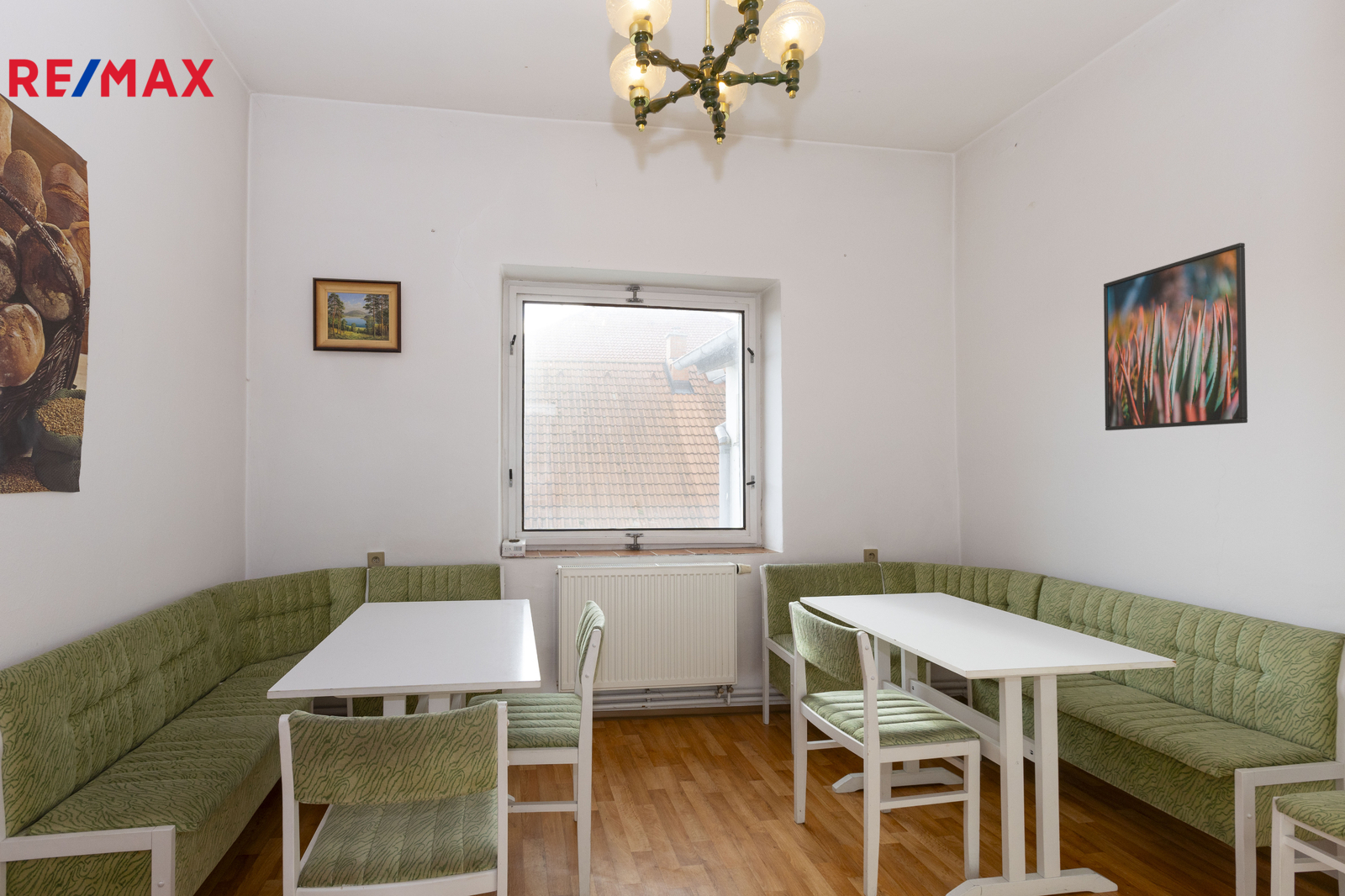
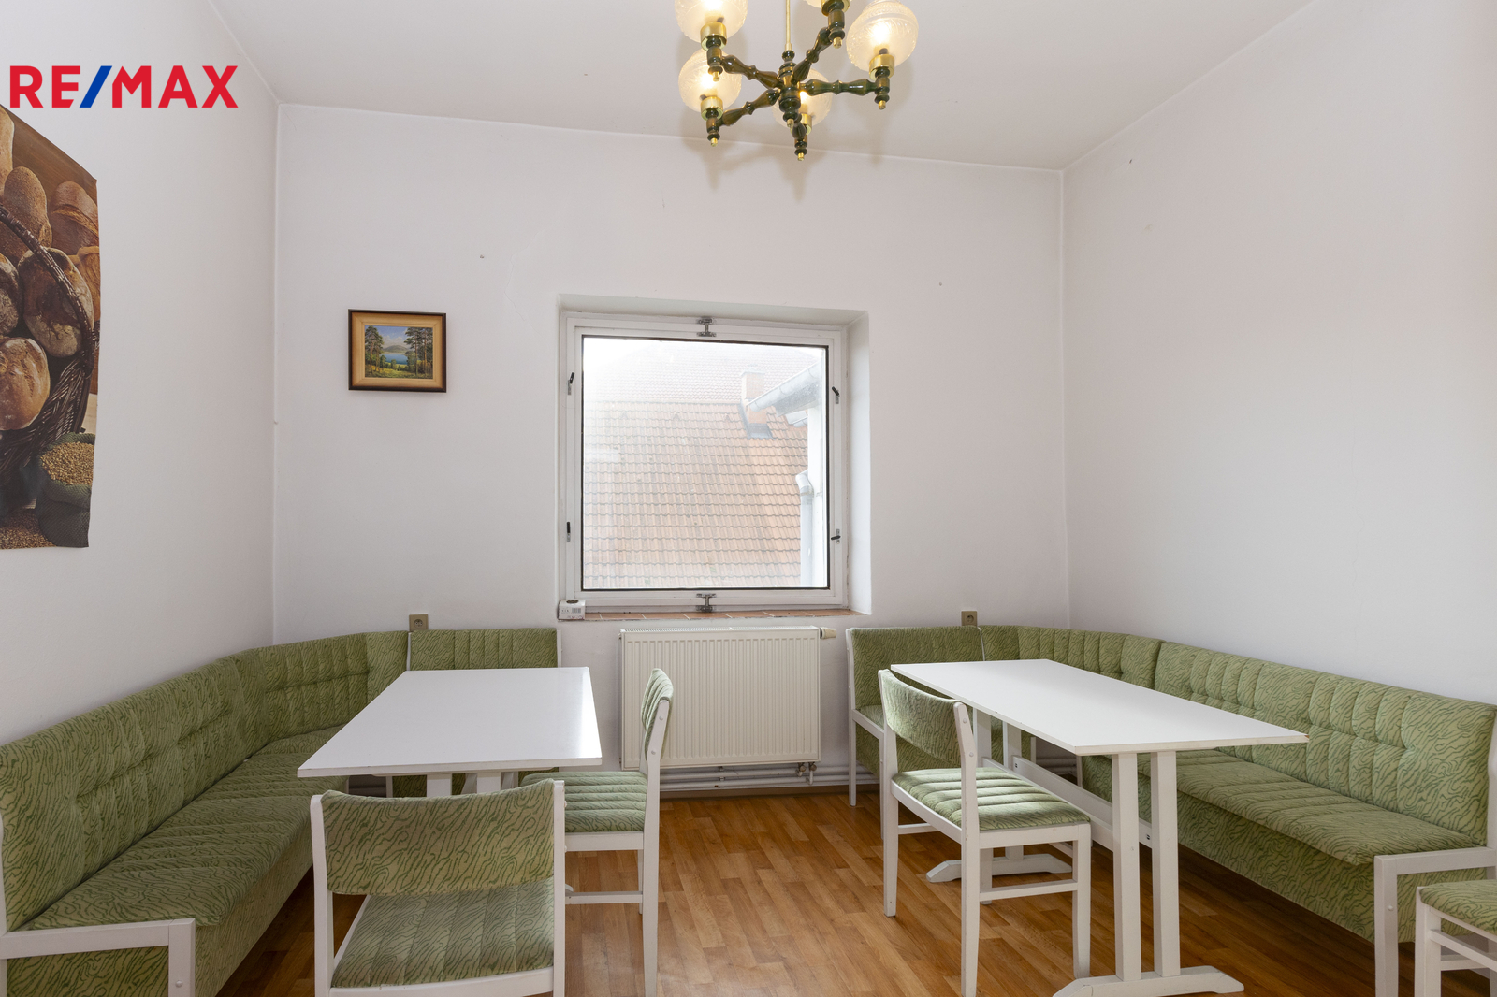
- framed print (1168, 345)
